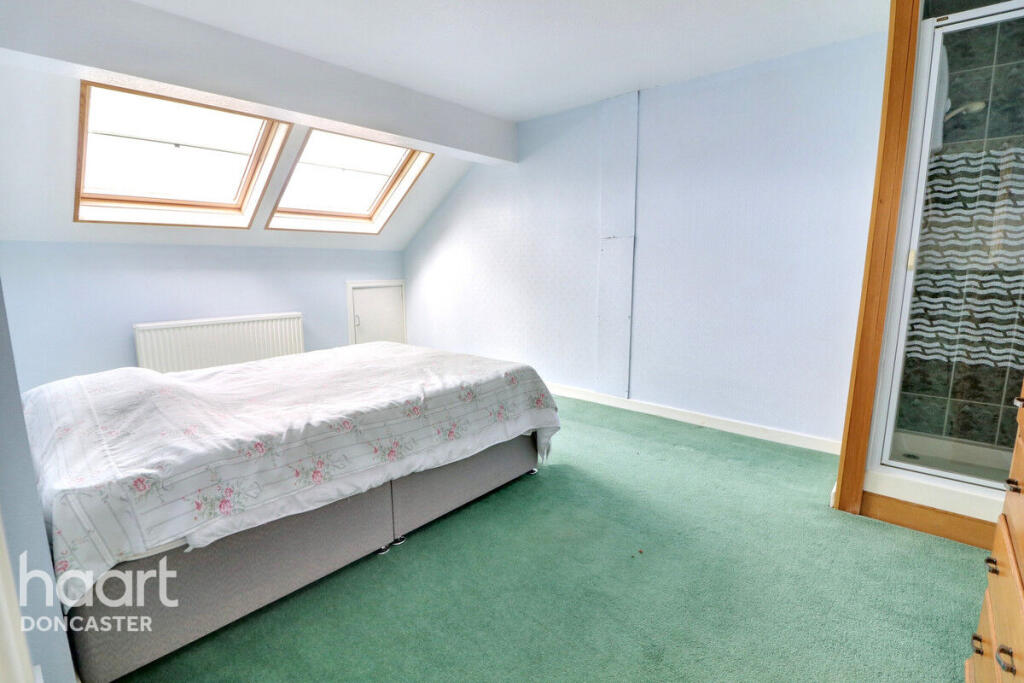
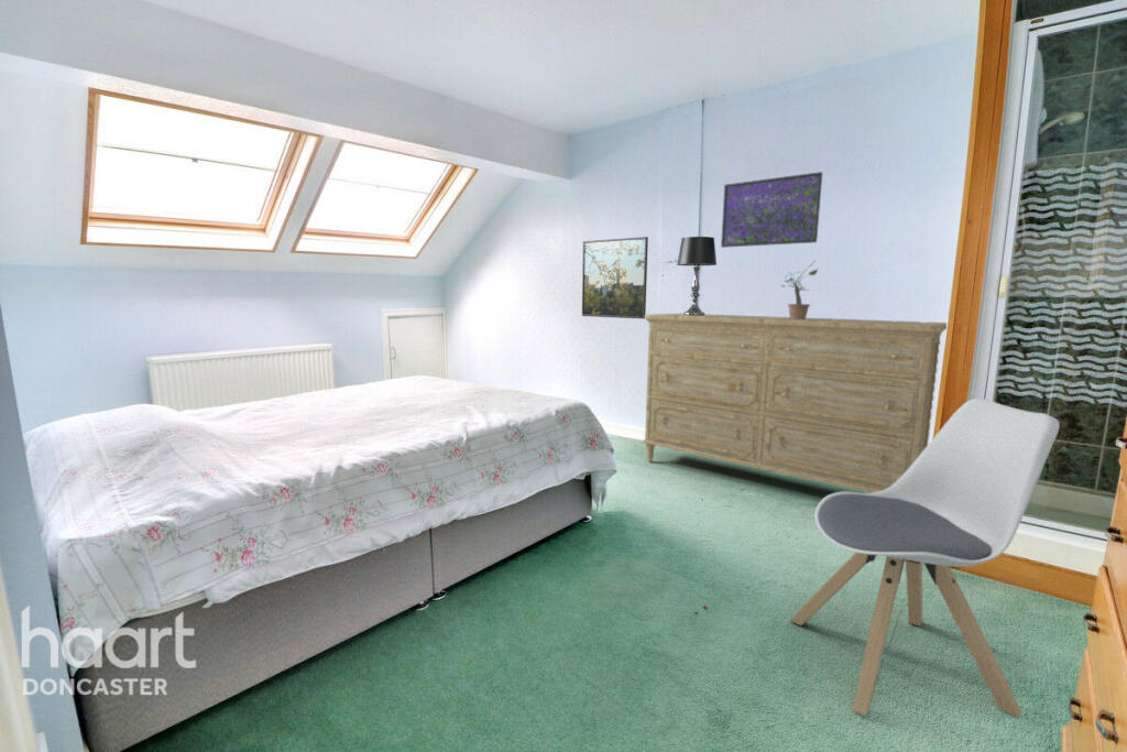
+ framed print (768, 211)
+ table lamp (696, 276)
+ dresser (774, 400)
+ chair (913, 538)
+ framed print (613, 279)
+ potted plant (797, 288)
